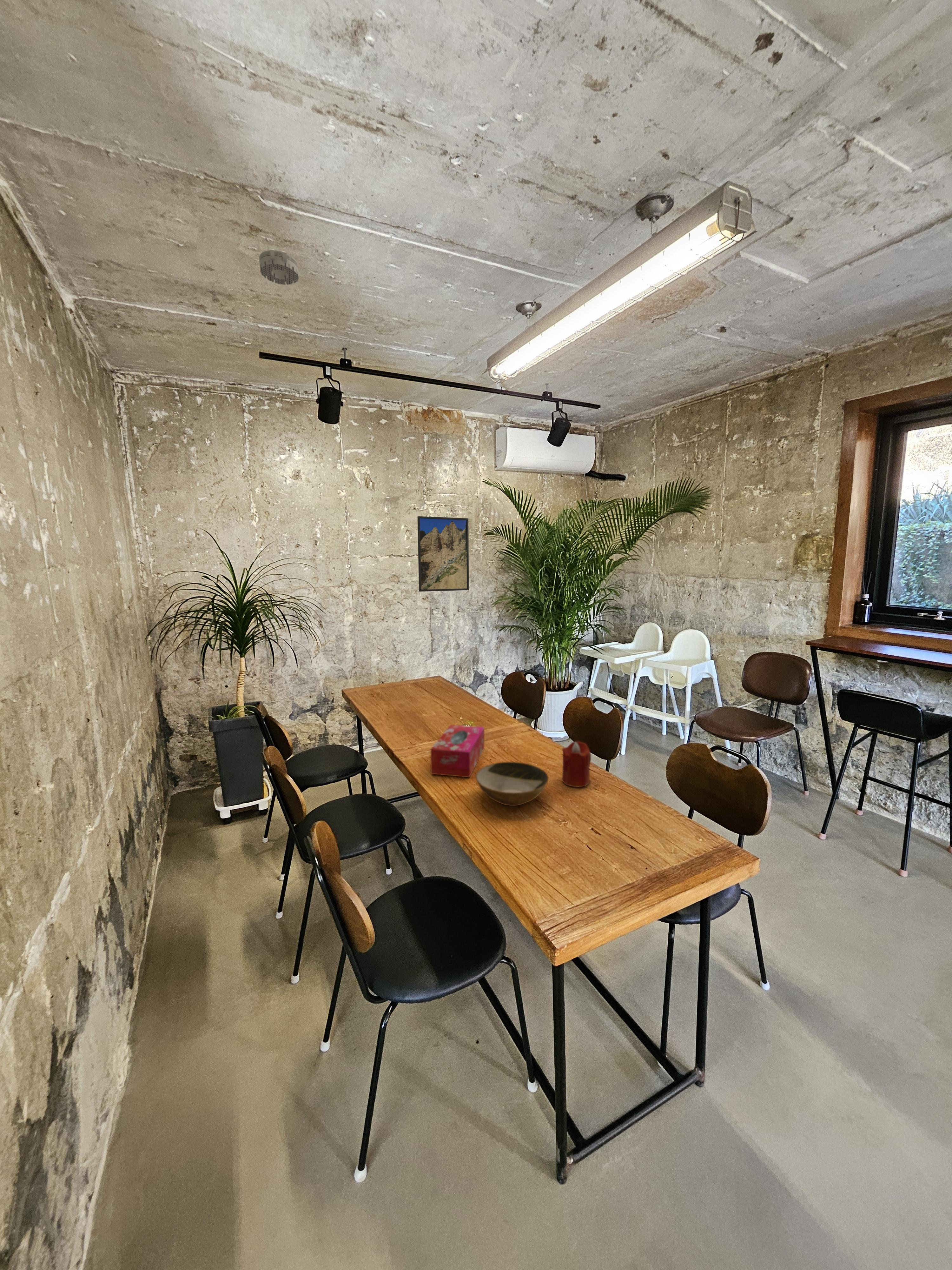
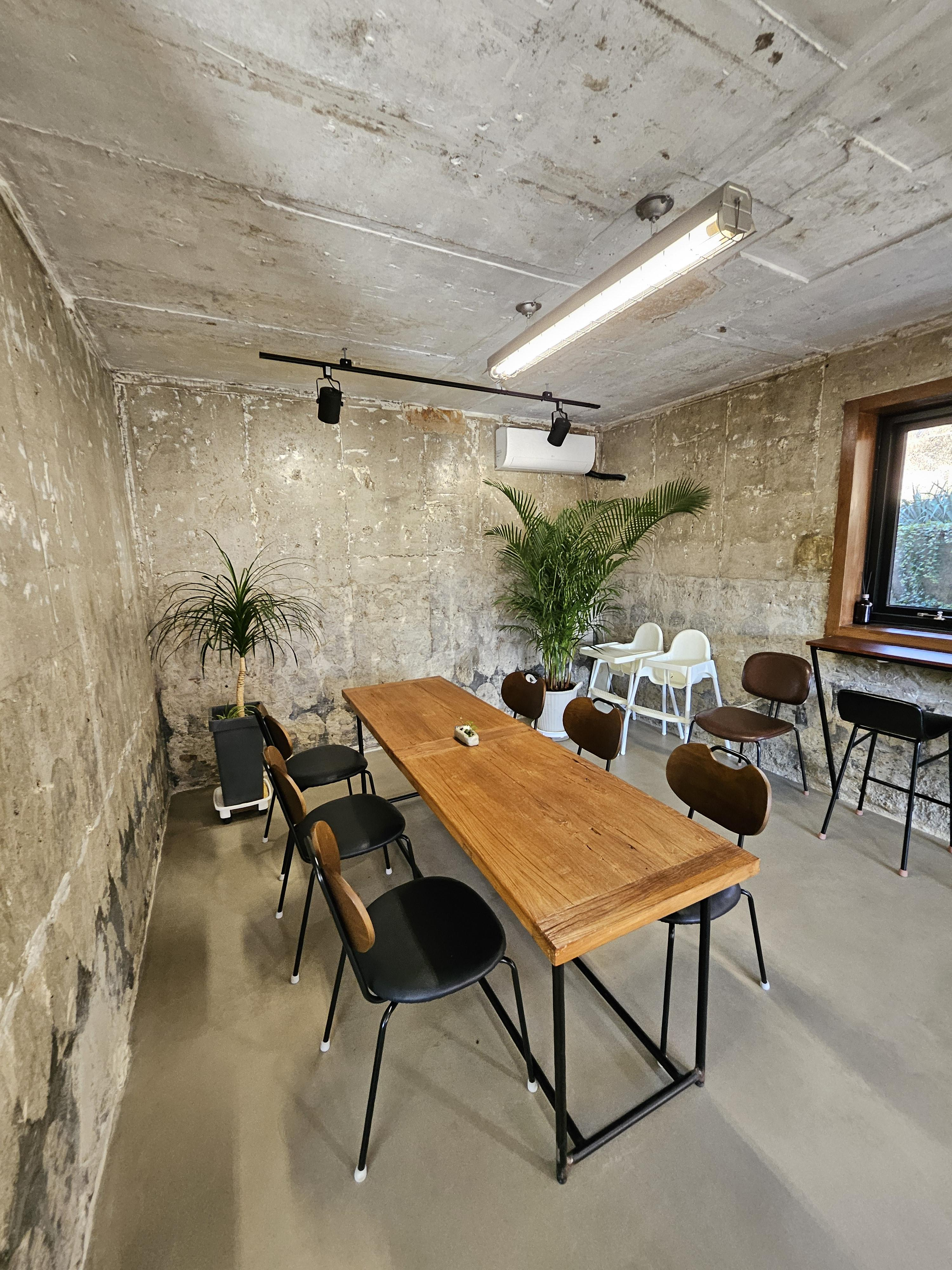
- bowl (512, 787)
- smoke detector (279, 267)
- tissue box (459, 749)
- candle (576, 762)
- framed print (444, 554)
